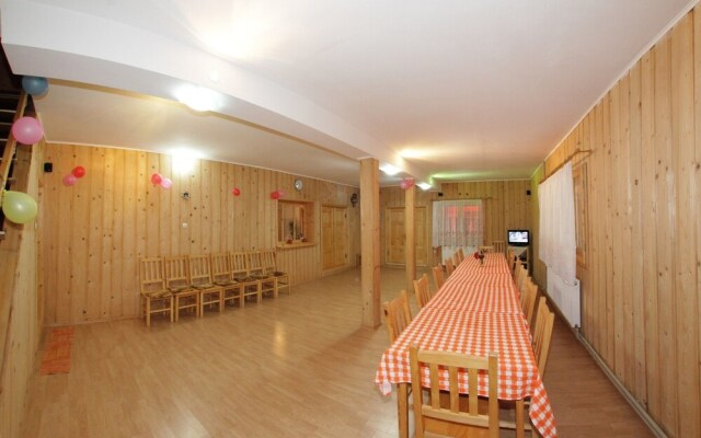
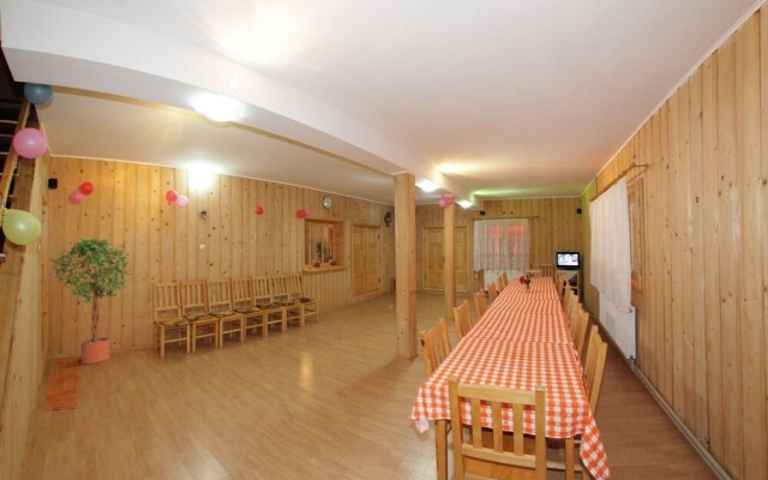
+ potted tree (94, 299)
